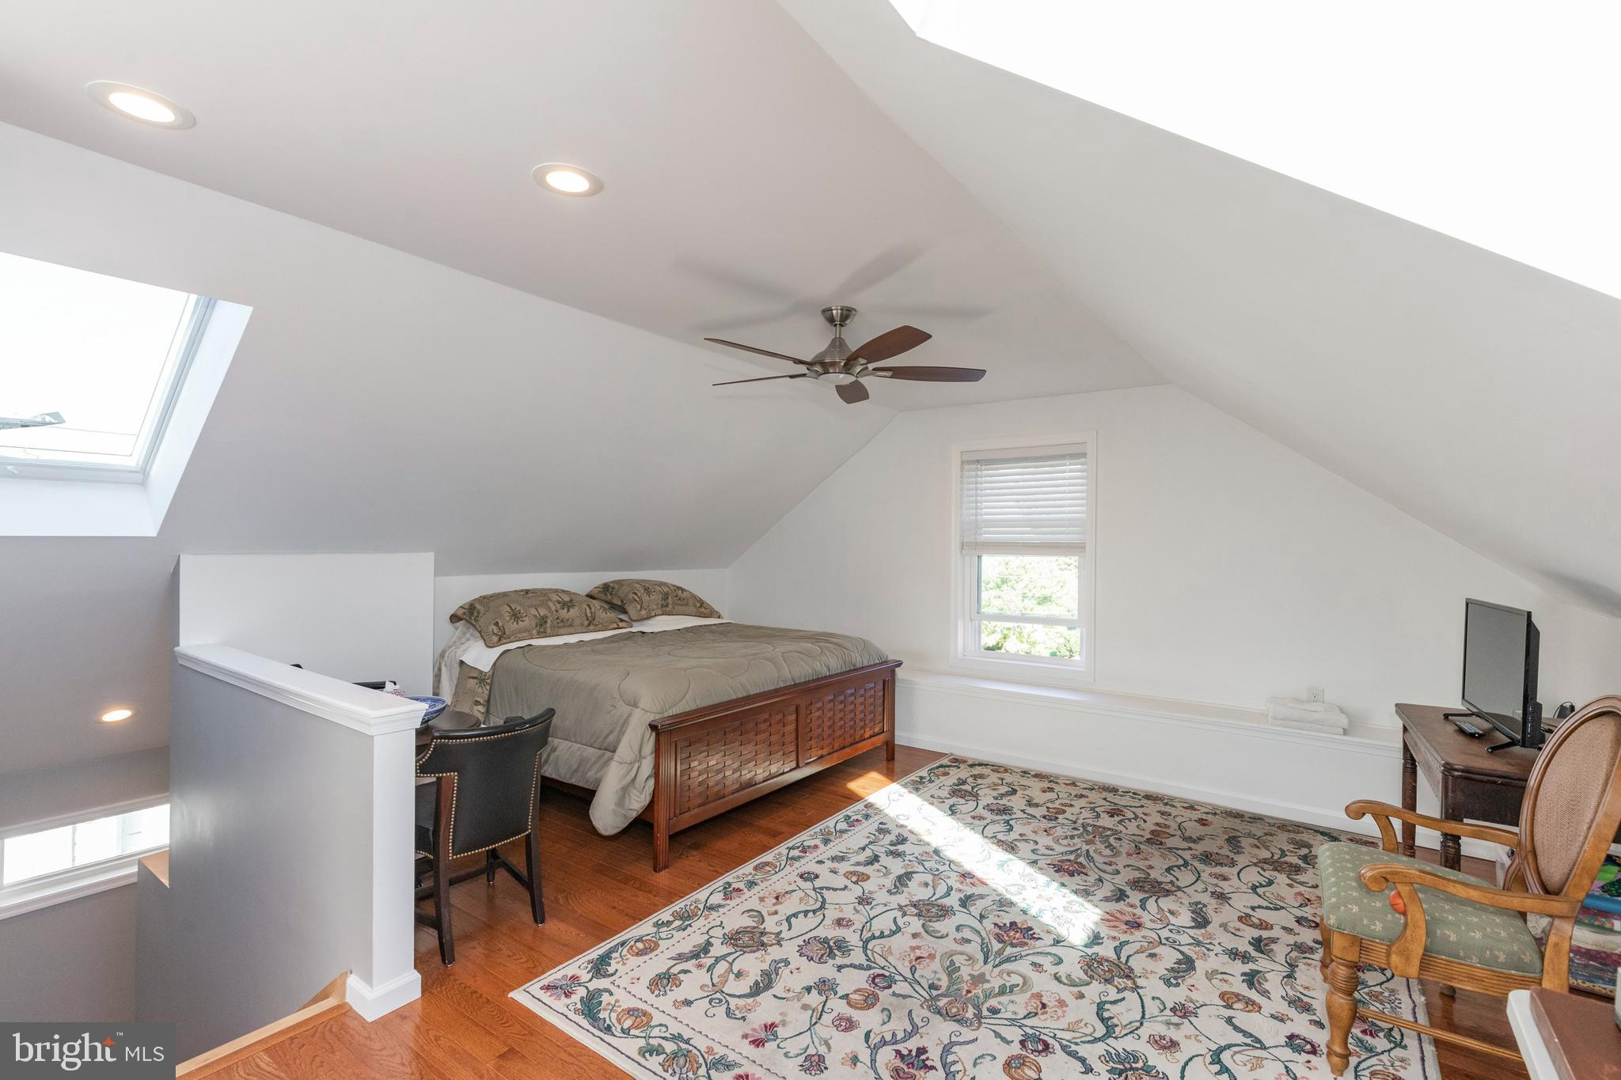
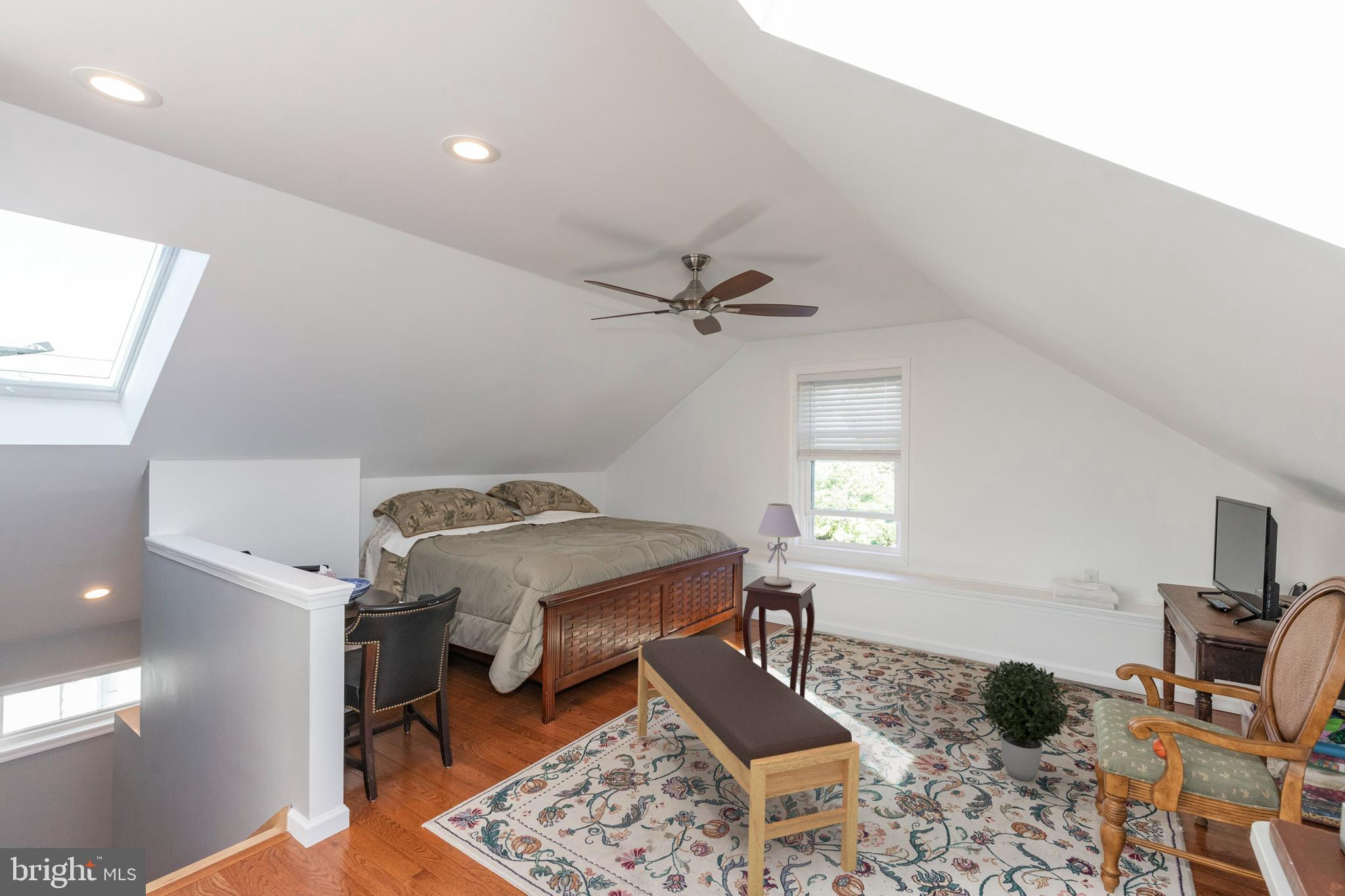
+ side table (766, 658)
+ potted plant (1021, 718)
+ table lamp (778, 544)
+ bench (728, 734)
